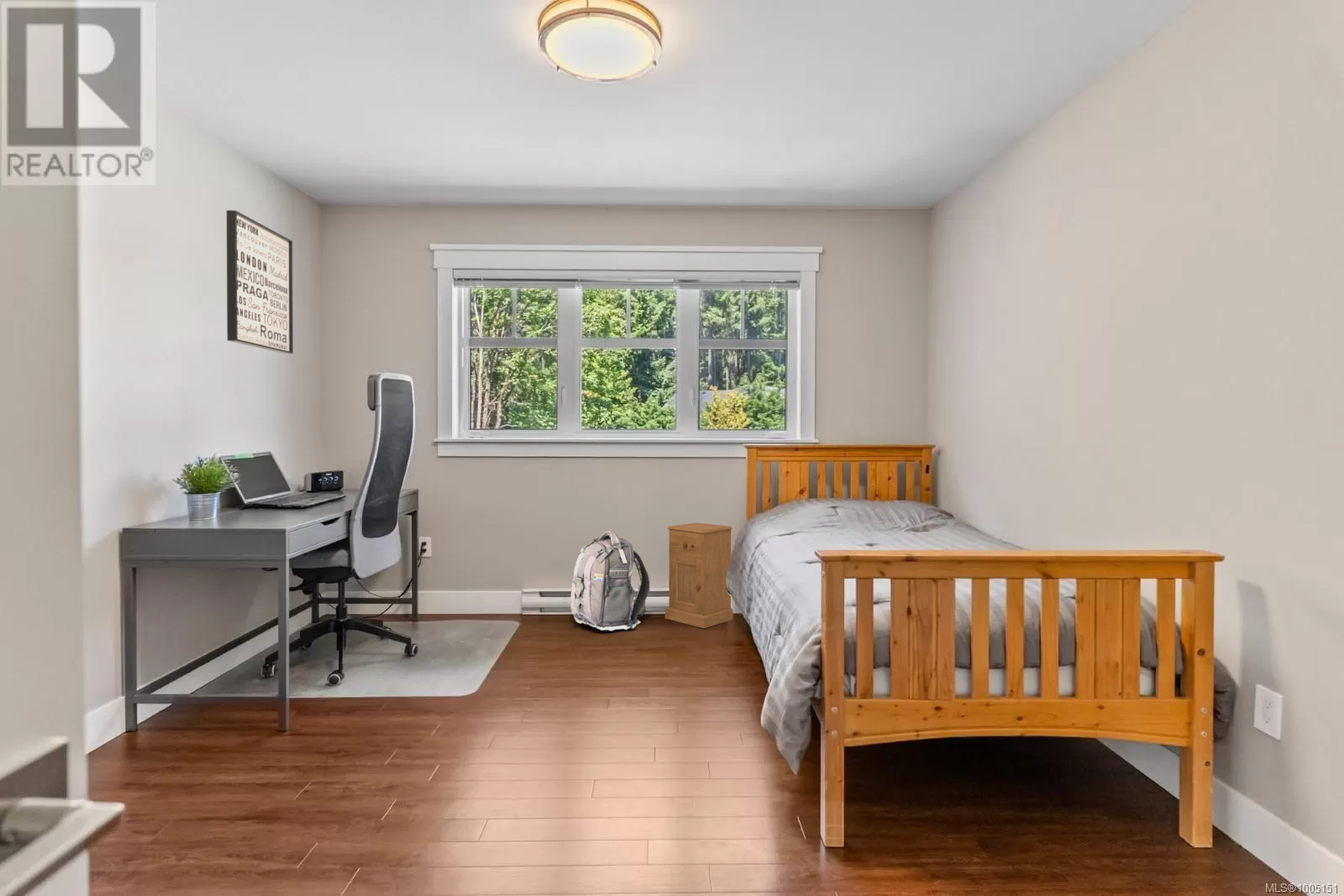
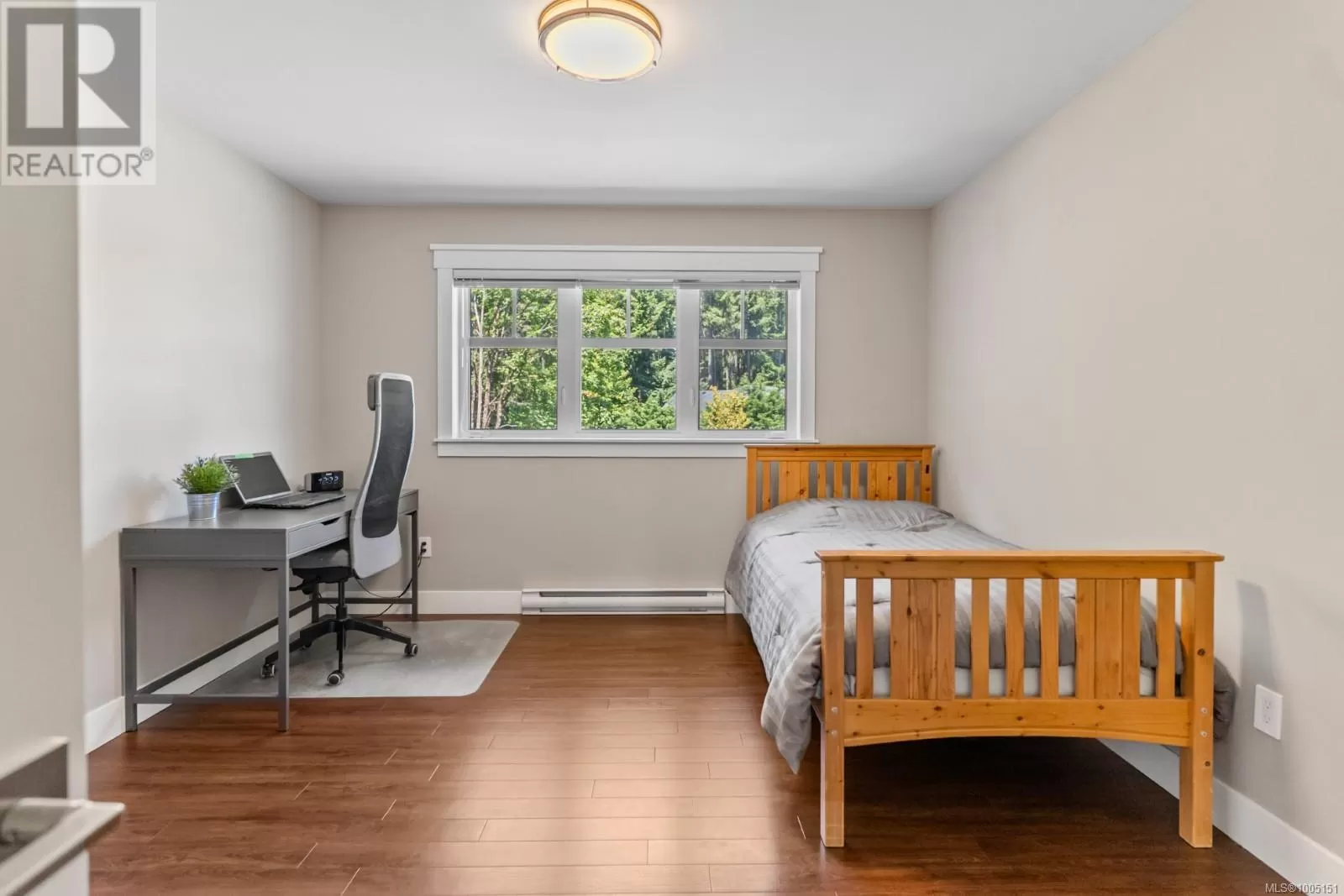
- nightstand (699, 573)
- wall art (262, 287)
- backpack (608, 577)
